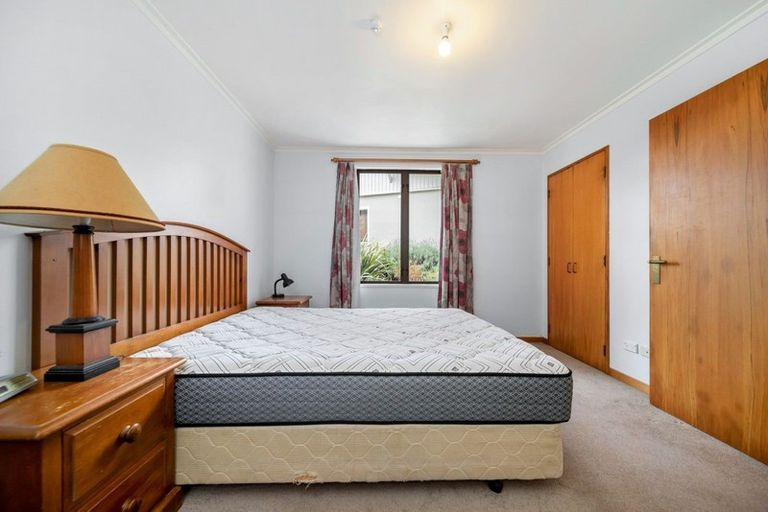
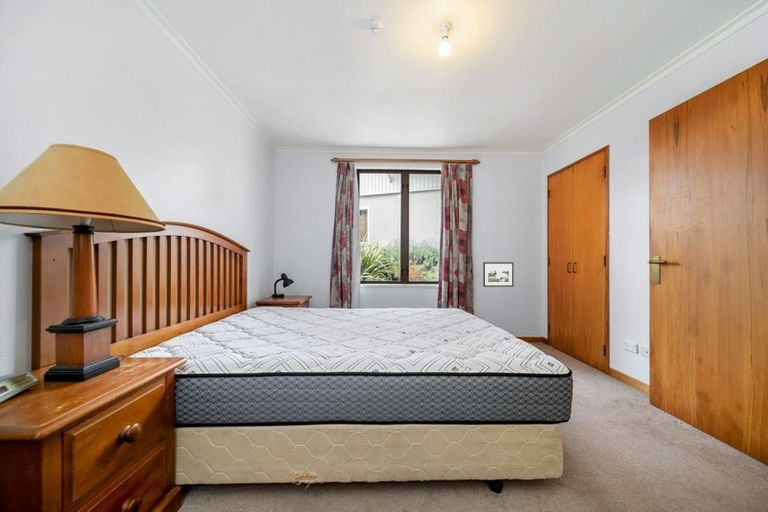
+ picture frame (498, 274)
